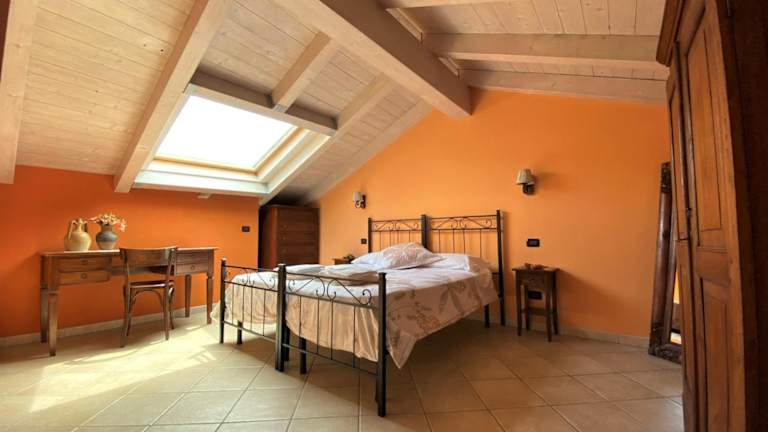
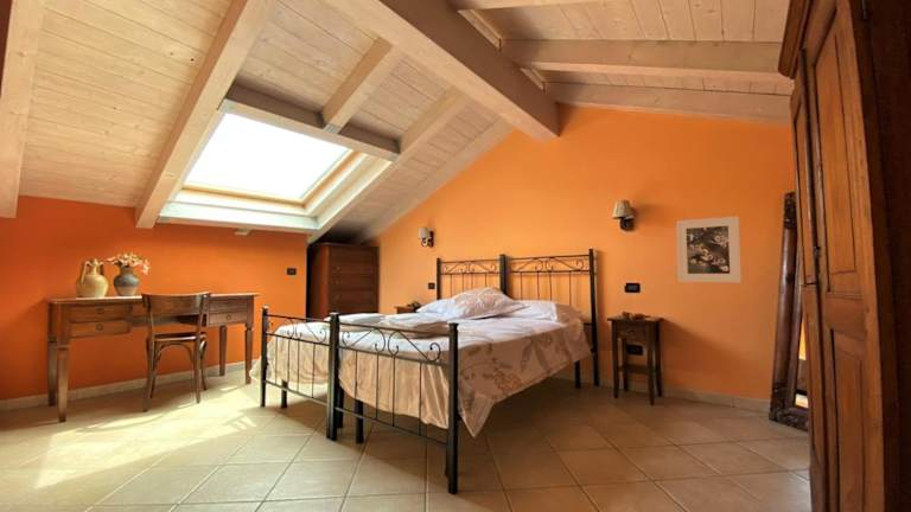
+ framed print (707, 250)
